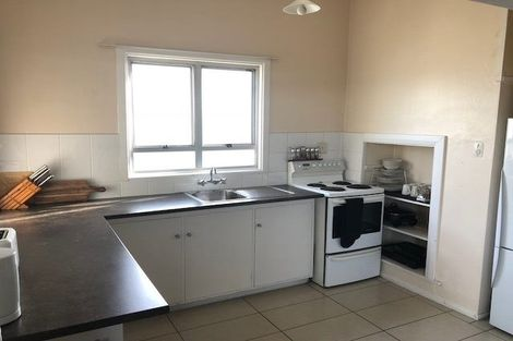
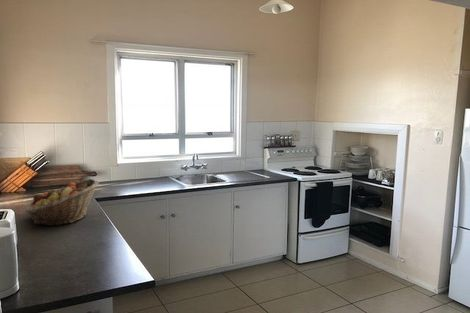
+ fruit basket (63, 200)
